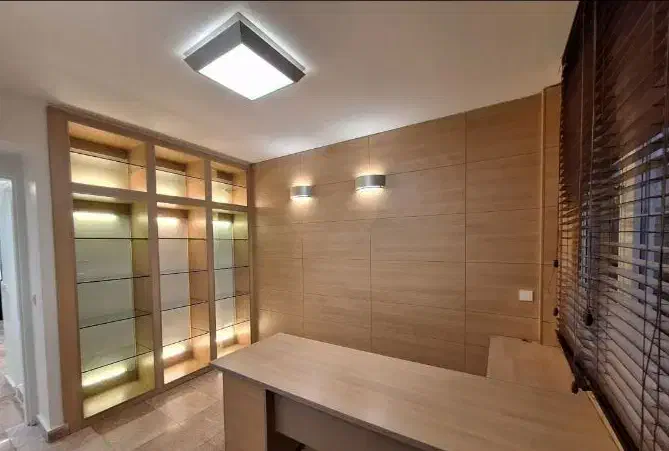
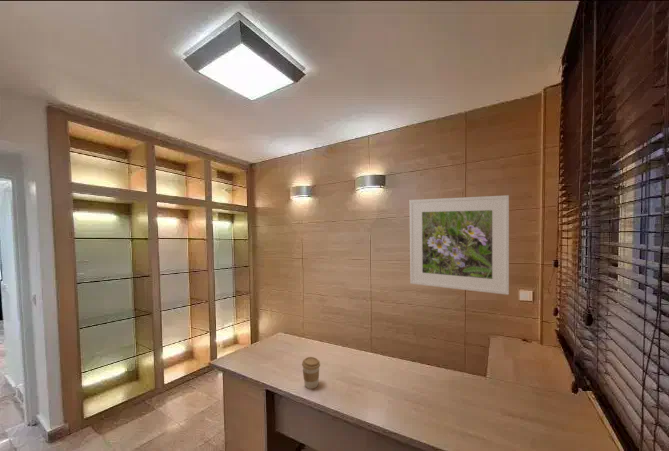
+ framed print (455, 243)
+ coffee cup (311, 372)
